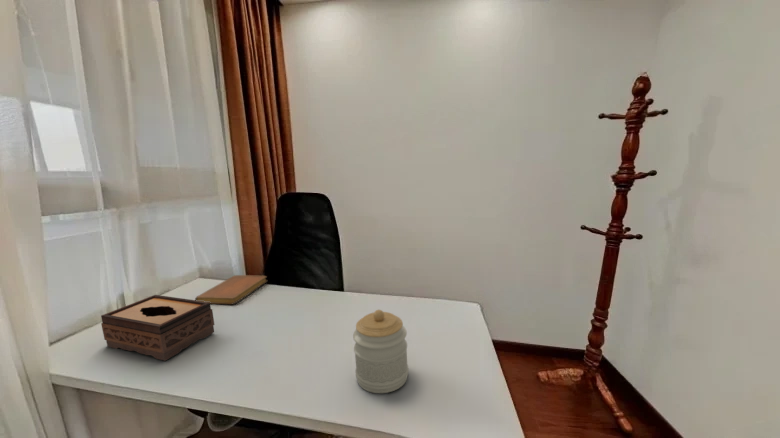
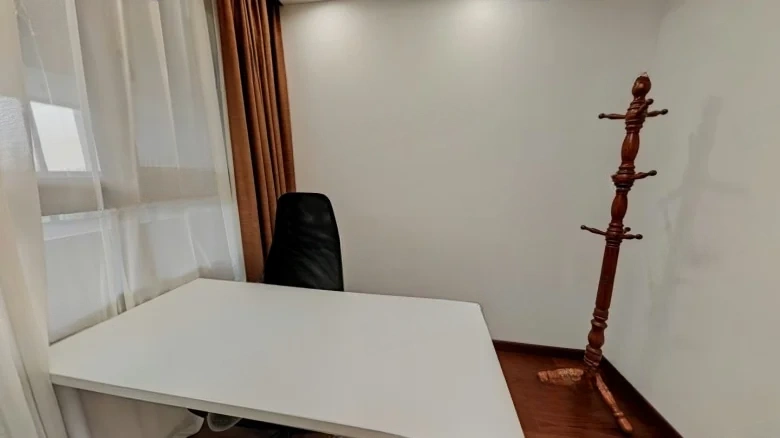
- jar (380, 344)
- tissue box (159, 324)
- notebook (233, 288)
